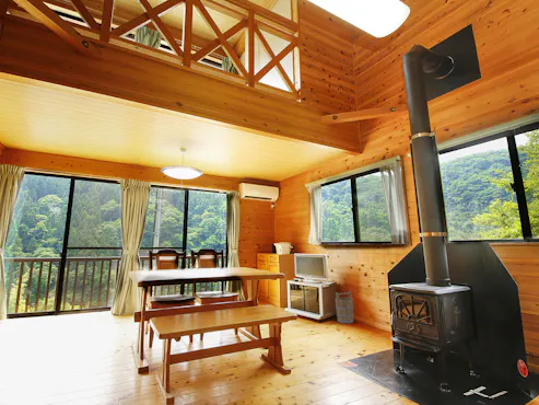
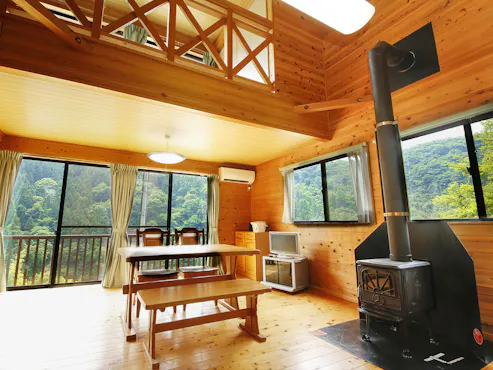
- bucket (344, 305)
